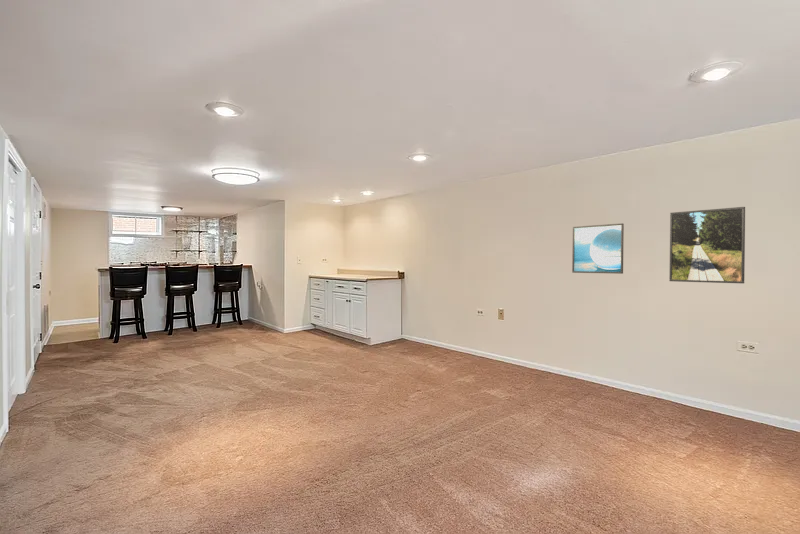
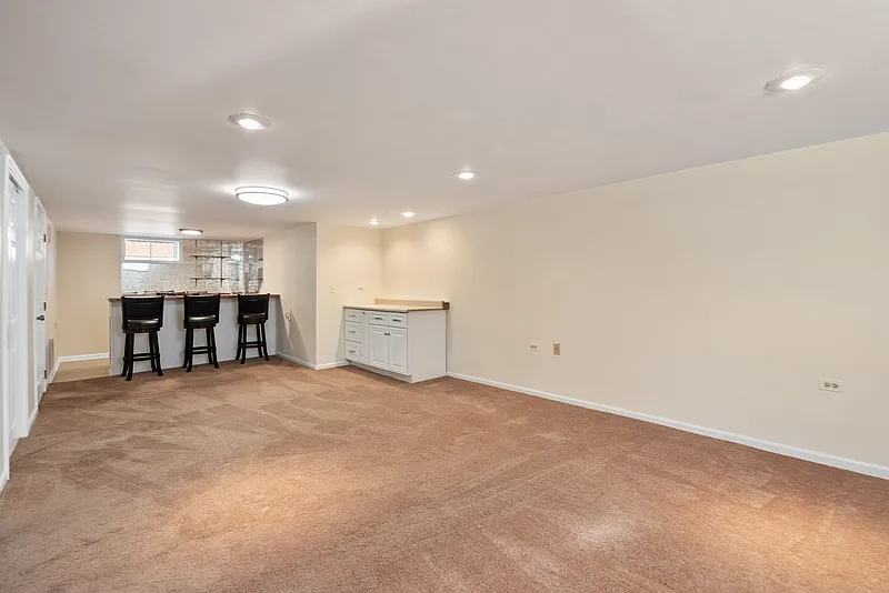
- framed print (596, 249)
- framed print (705, 246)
